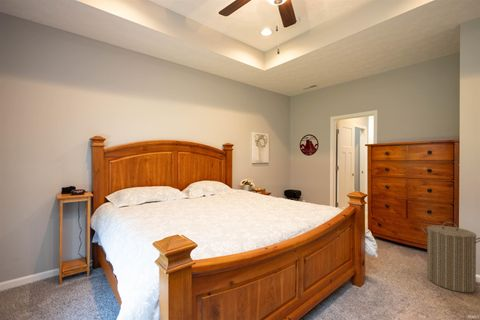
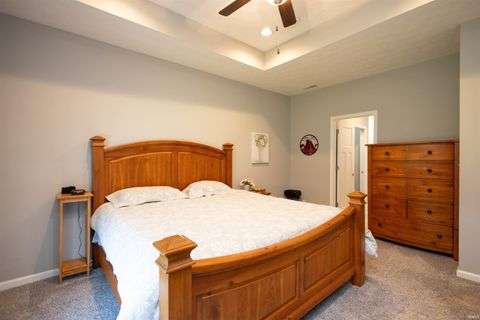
- laundry hamper (450, 252)
